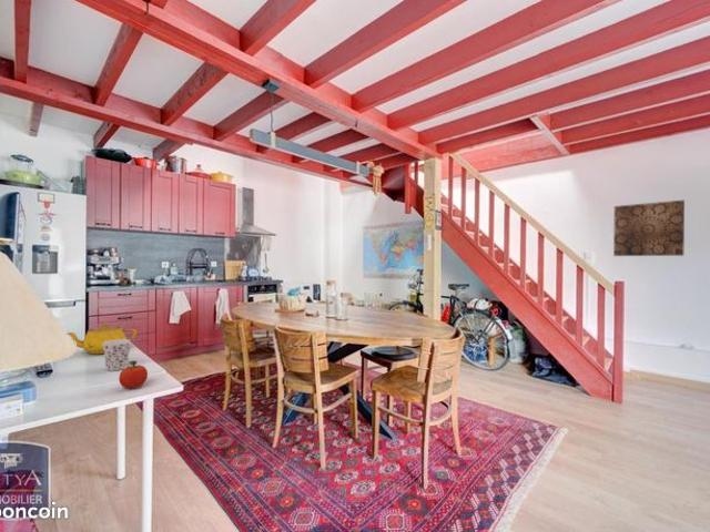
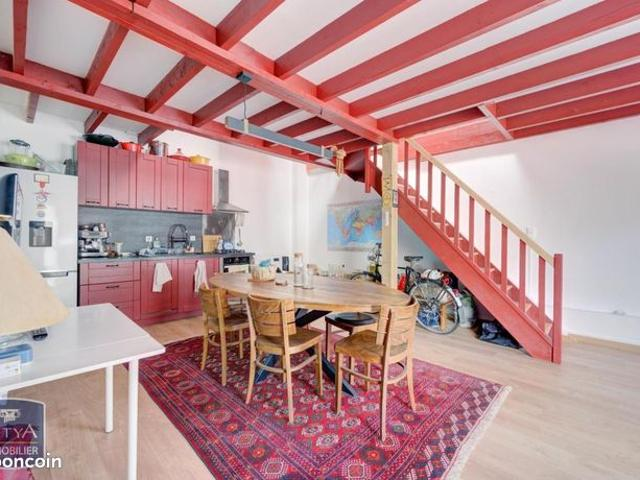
- teapot (102, 337)
- wall art (647, 229)
- fruit (133, 374)
- cup (116, 355)
